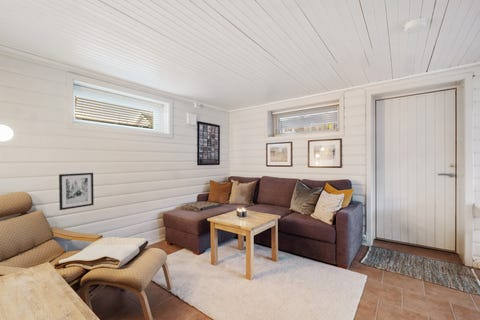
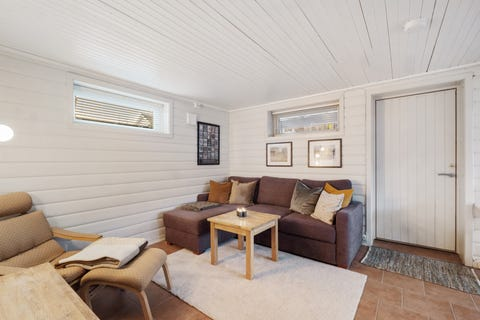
- wall art (77, 190)
